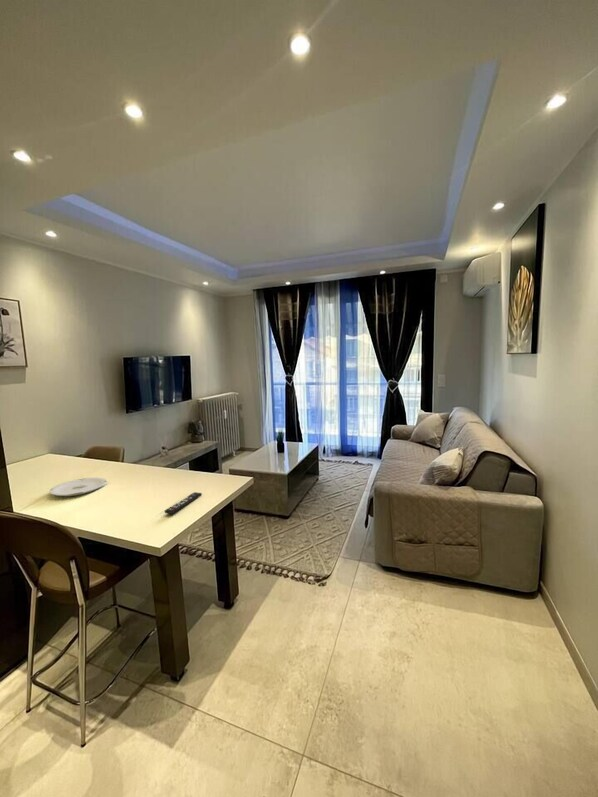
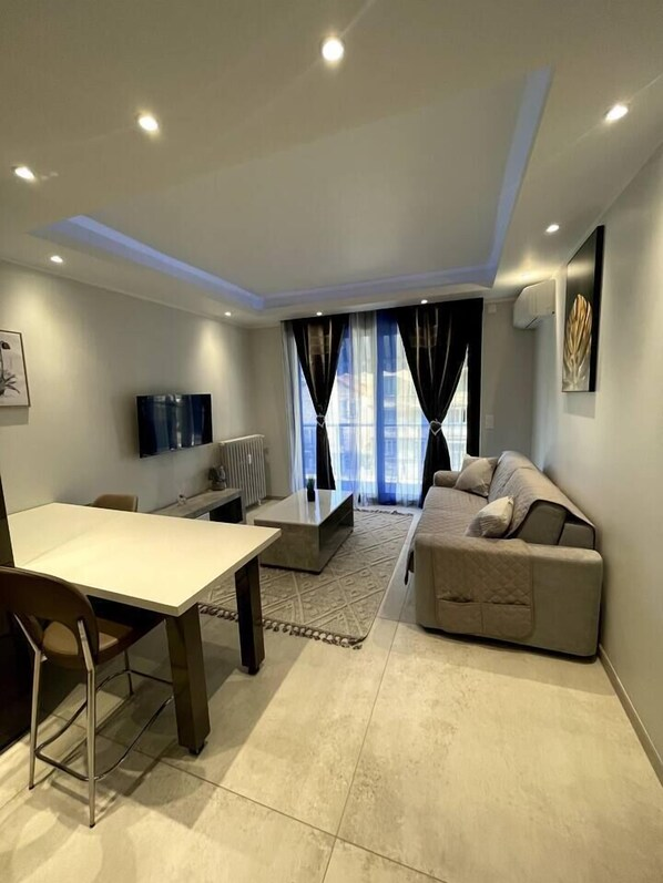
- plate (79, 487)
- remote control (184, 502)
